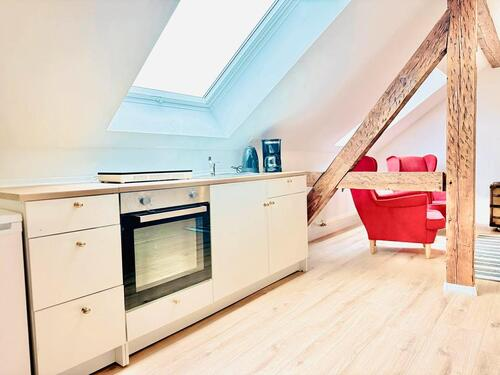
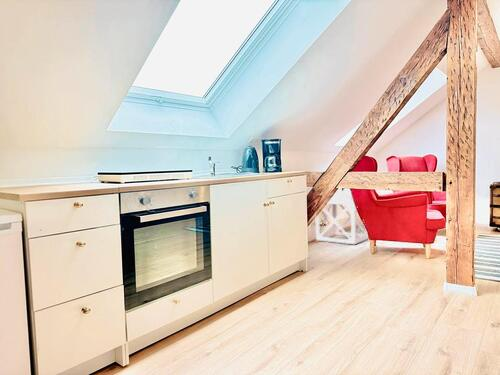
+ side table (343, 213)
